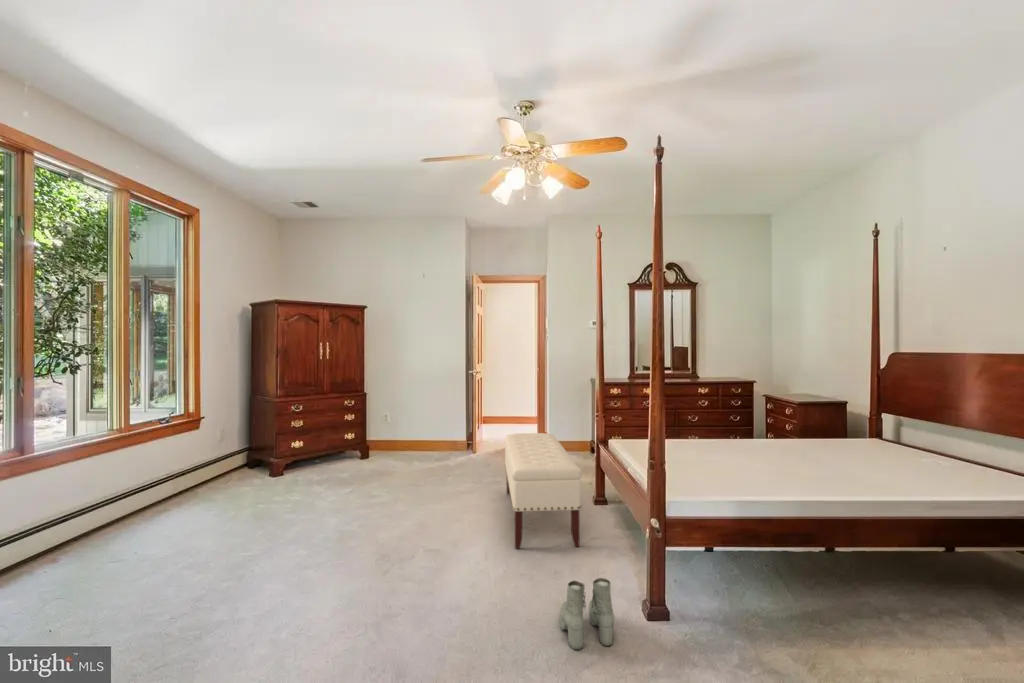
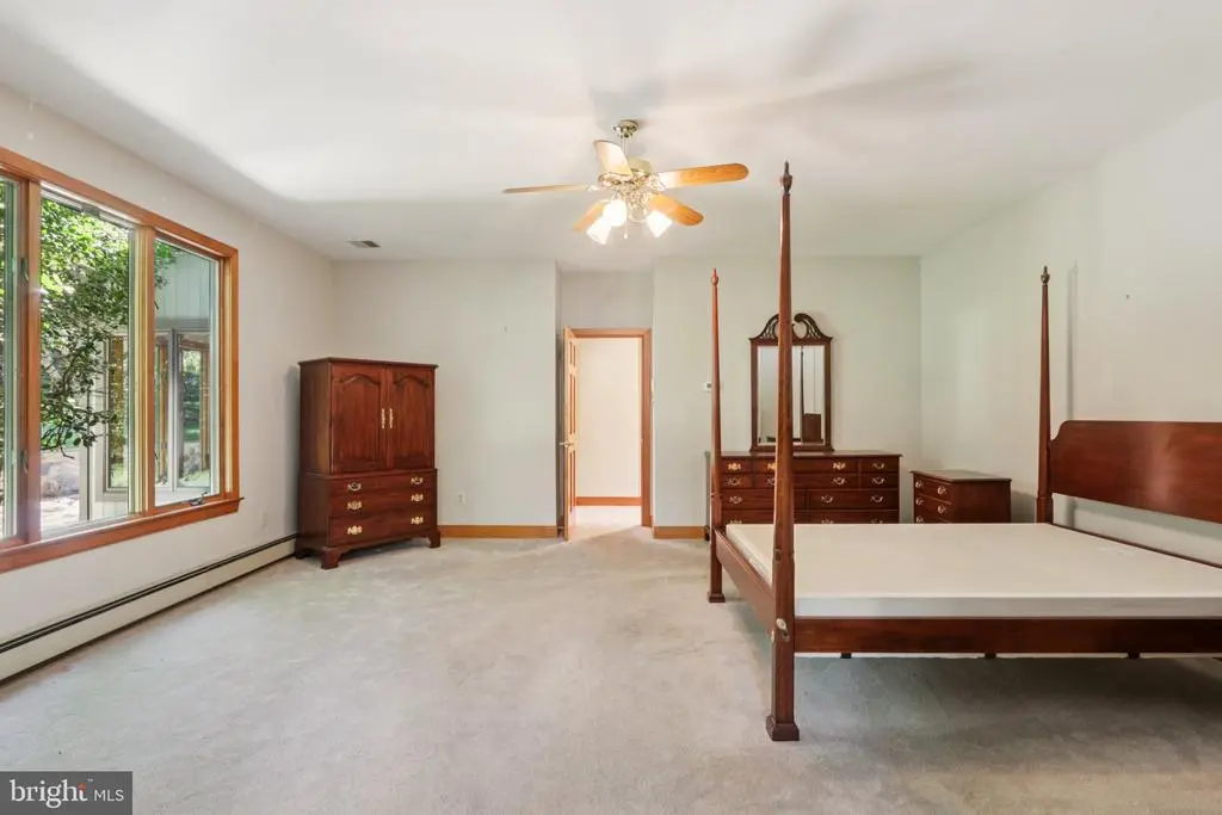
- boots (585, 603)
- bench (537, 481)
